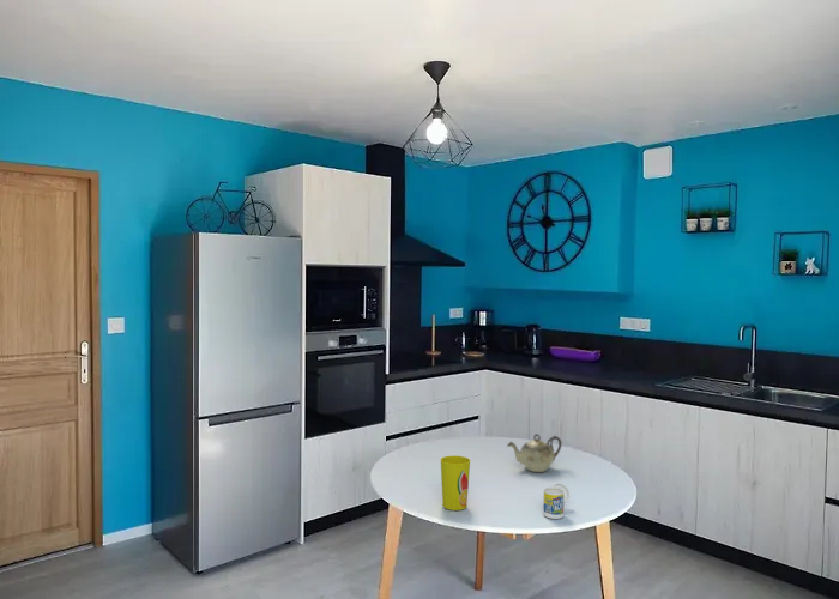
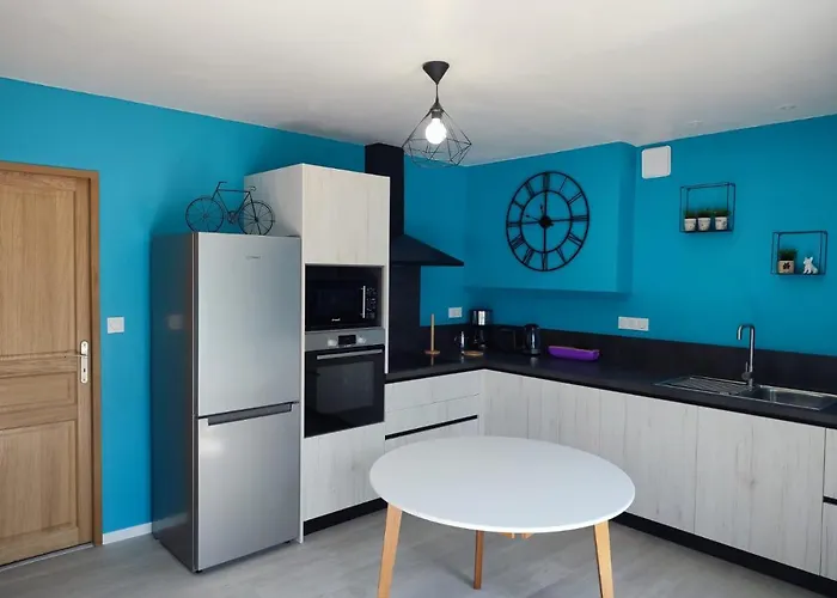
- cup (556, 500)
- teapot (533, 452)
- cup (454, 483)
